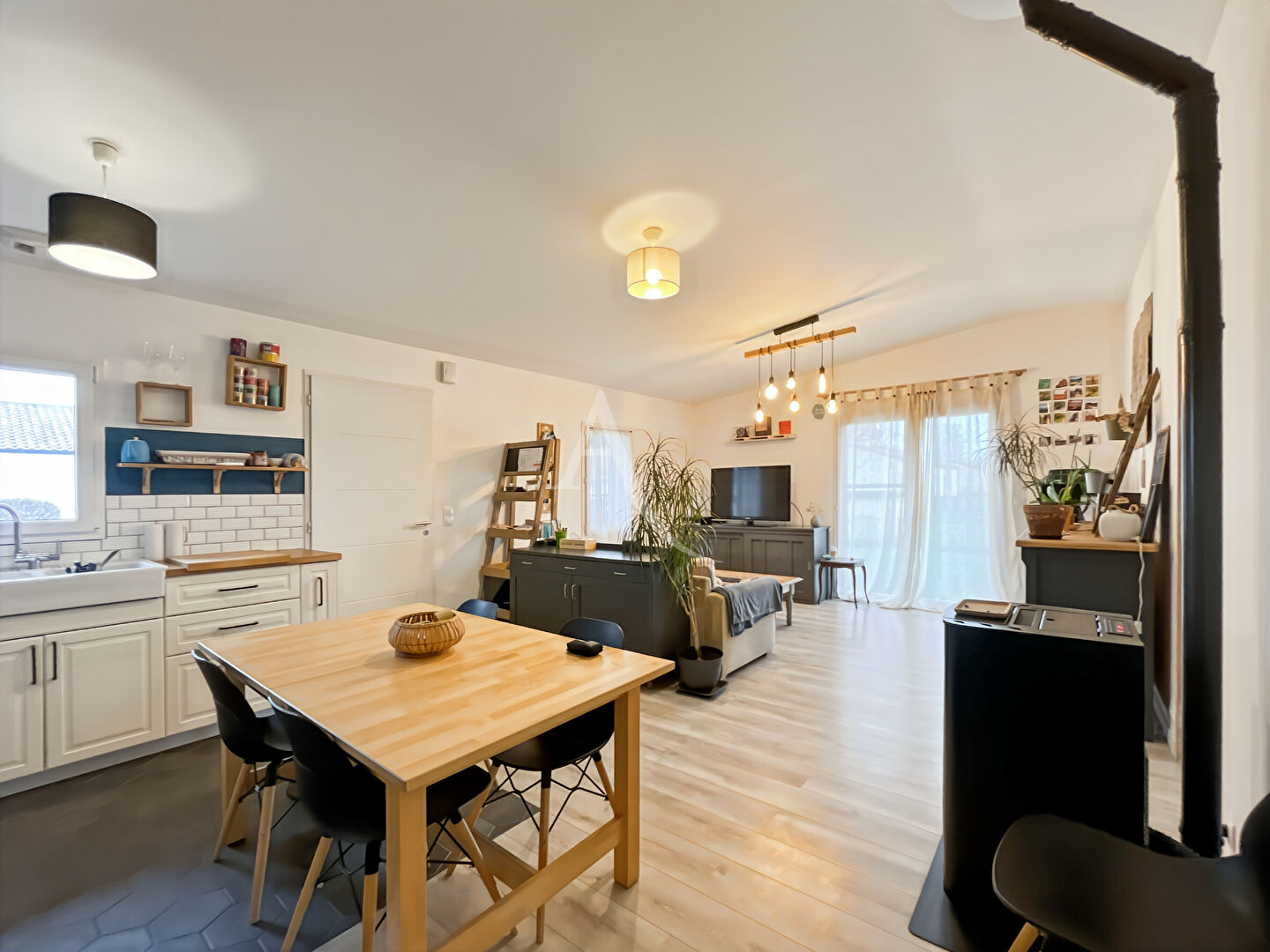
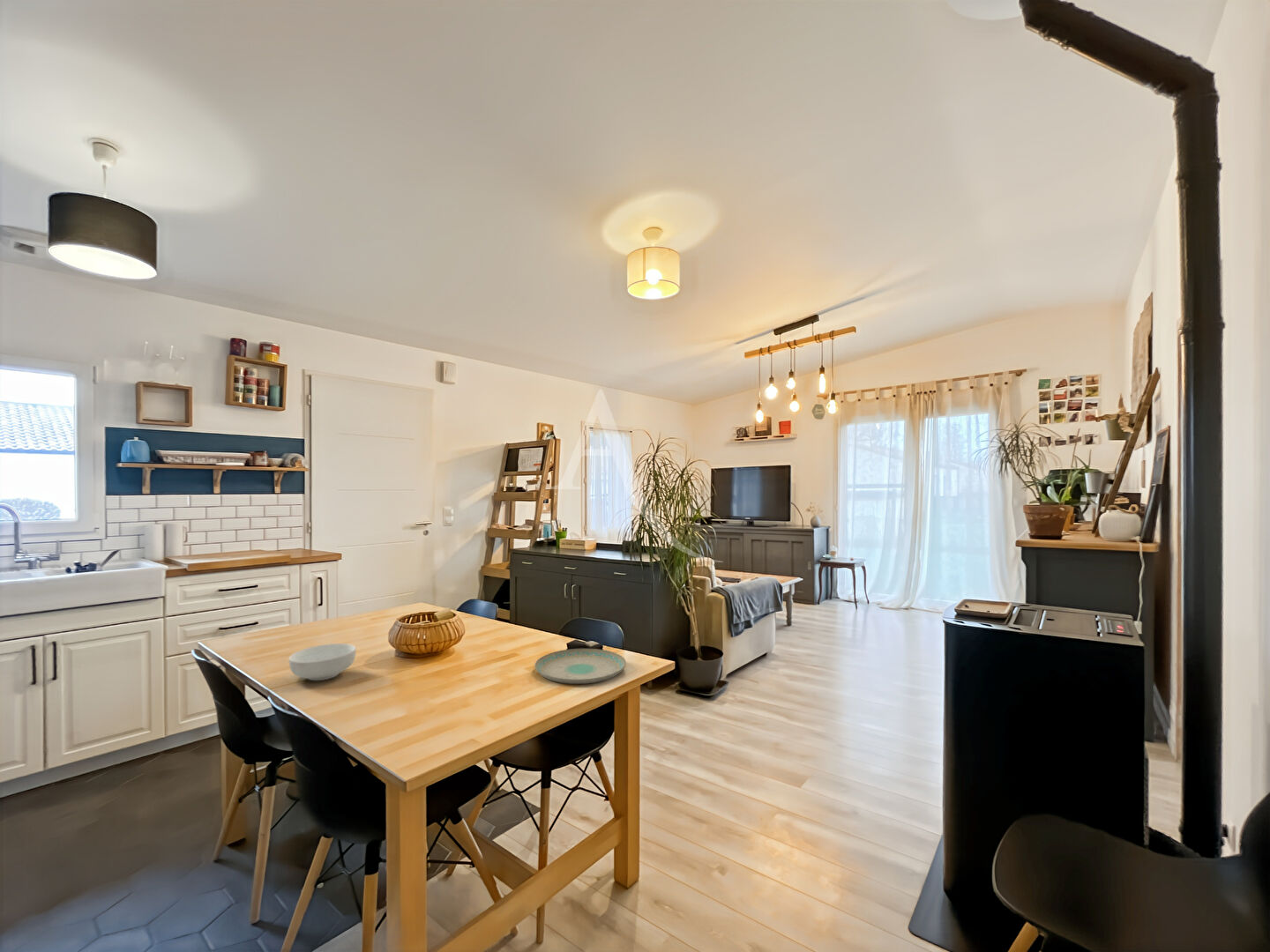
+ plate (580, 666)
+ cereal bowl (323, 664)
